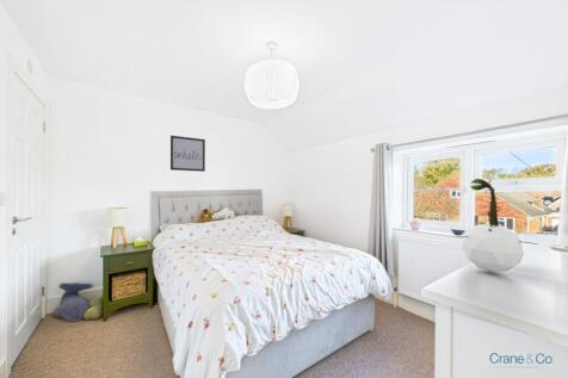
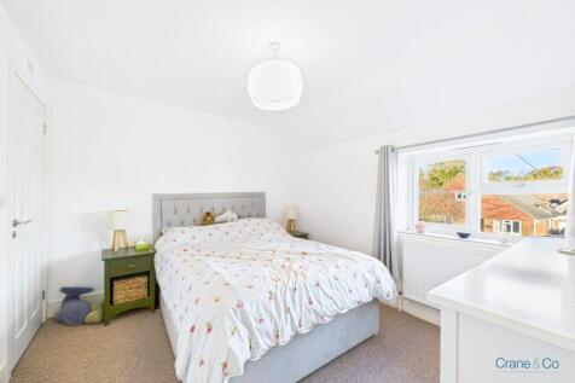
- plant (496, 225)
- wall art (187, 154)
